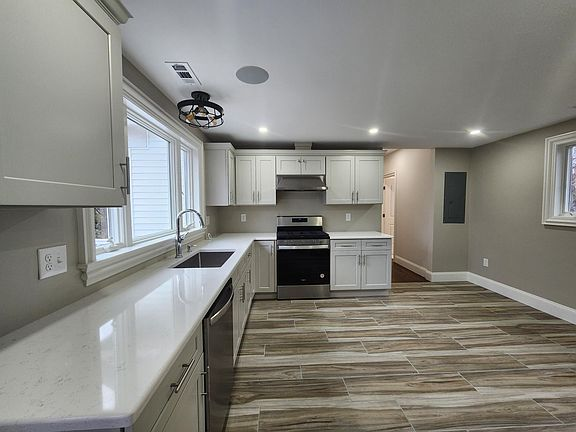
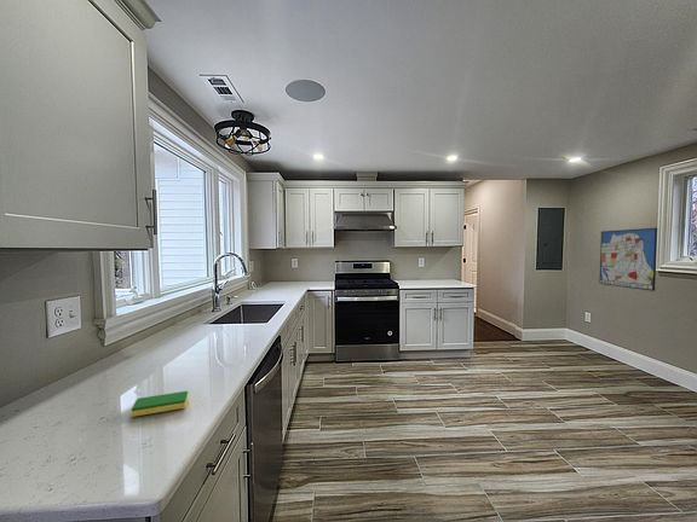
+ wall art (624, 259)
+ dish sponge (161, 402)
